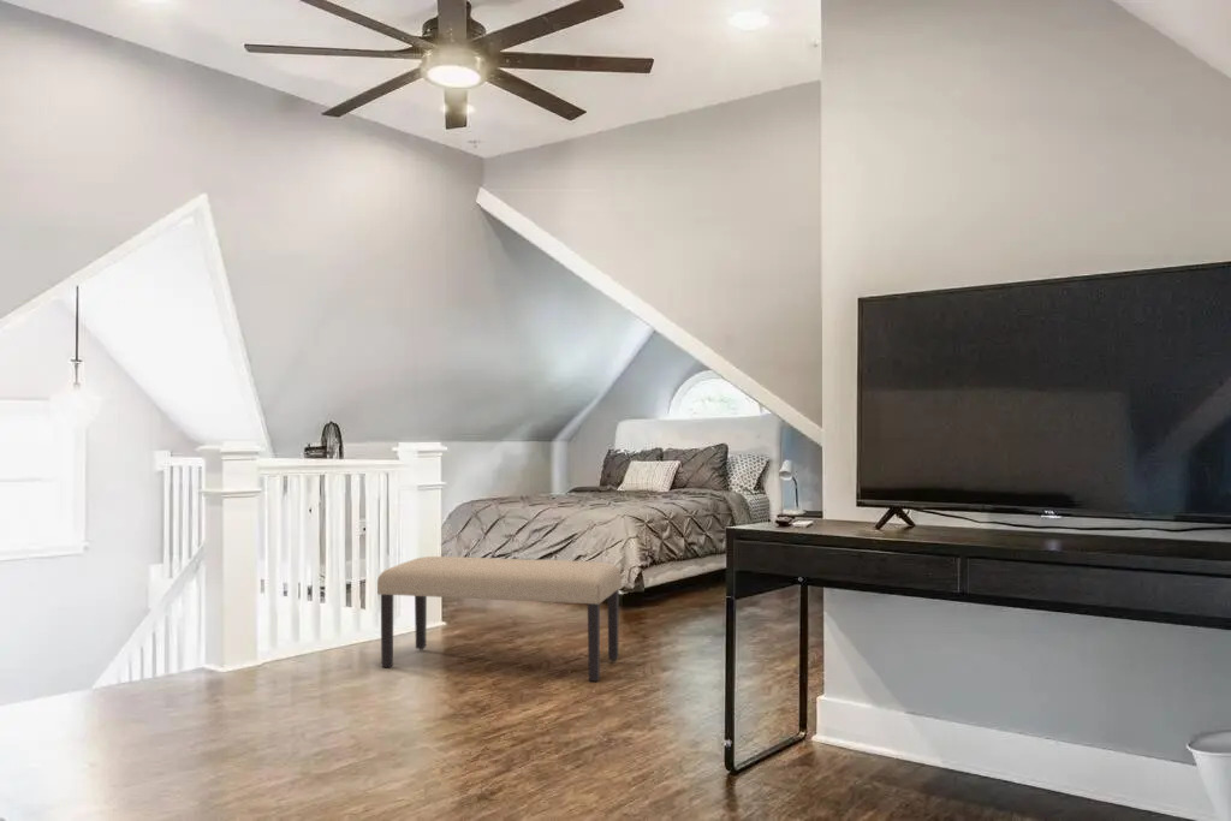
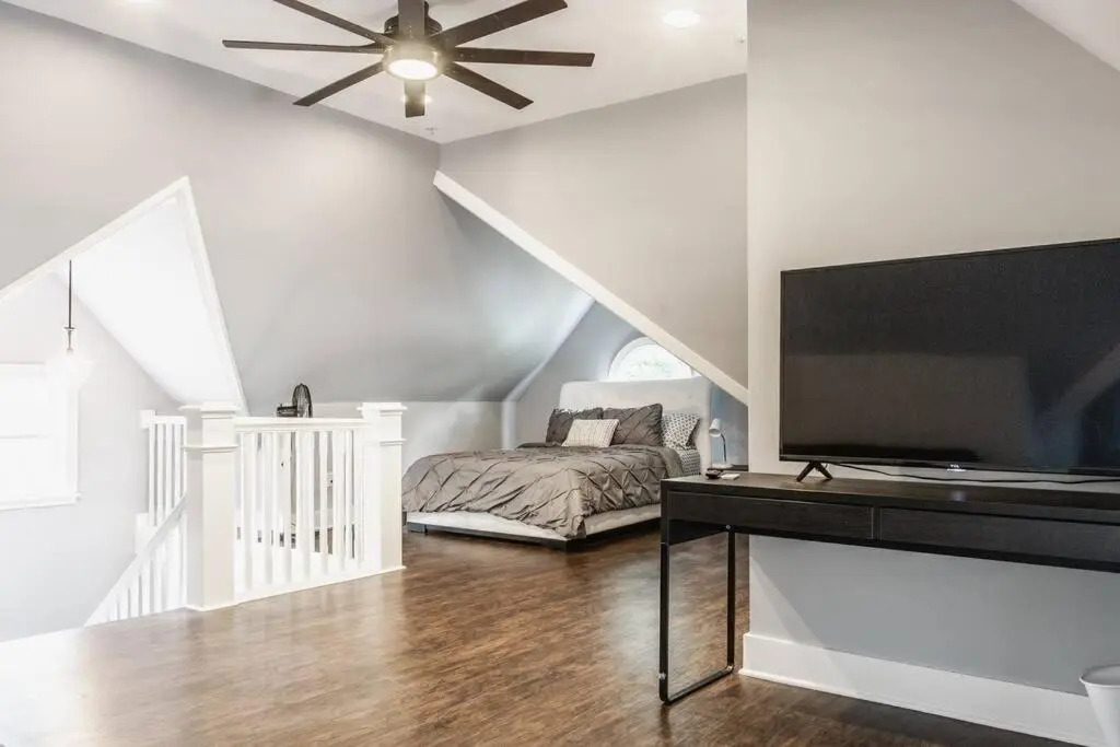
- bench (501, 599)
